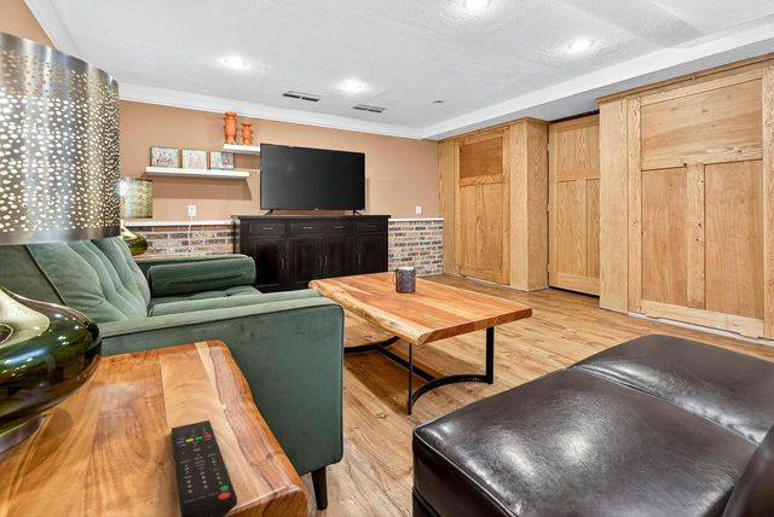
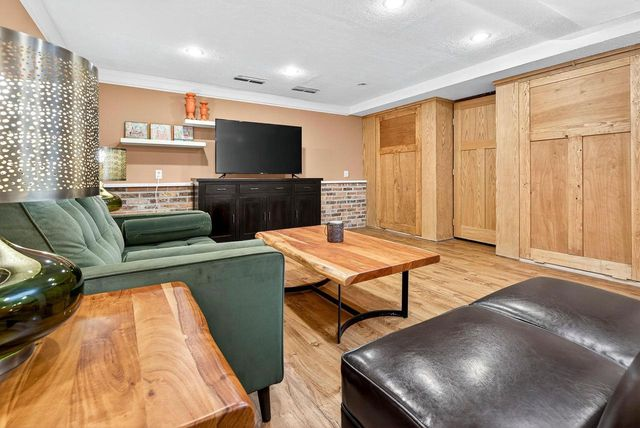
- remote control (198, 463)
